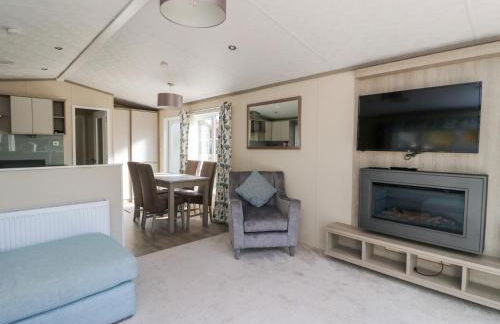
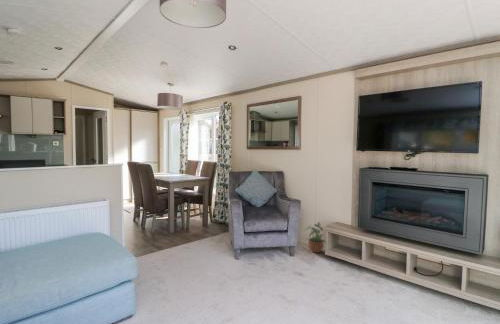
+ potted plant (316, 236)
